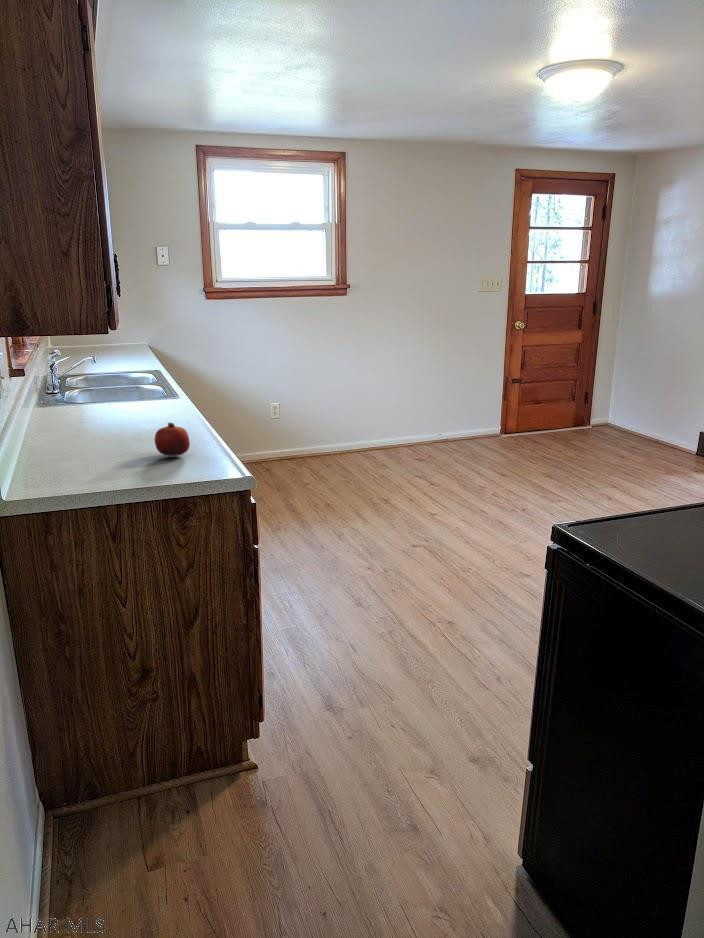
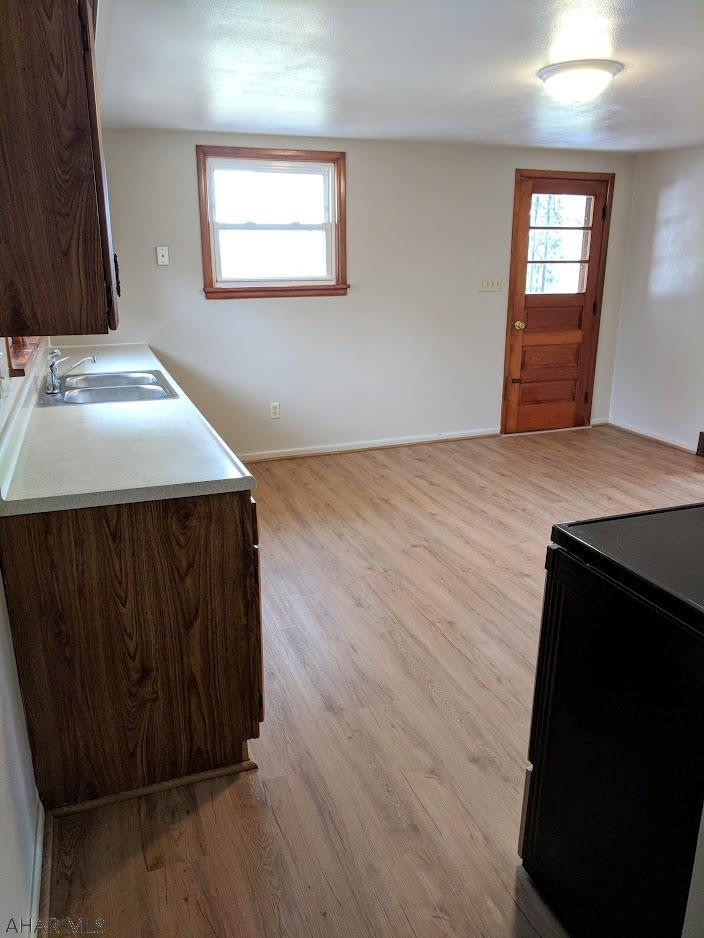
- fruit (172, 439)
